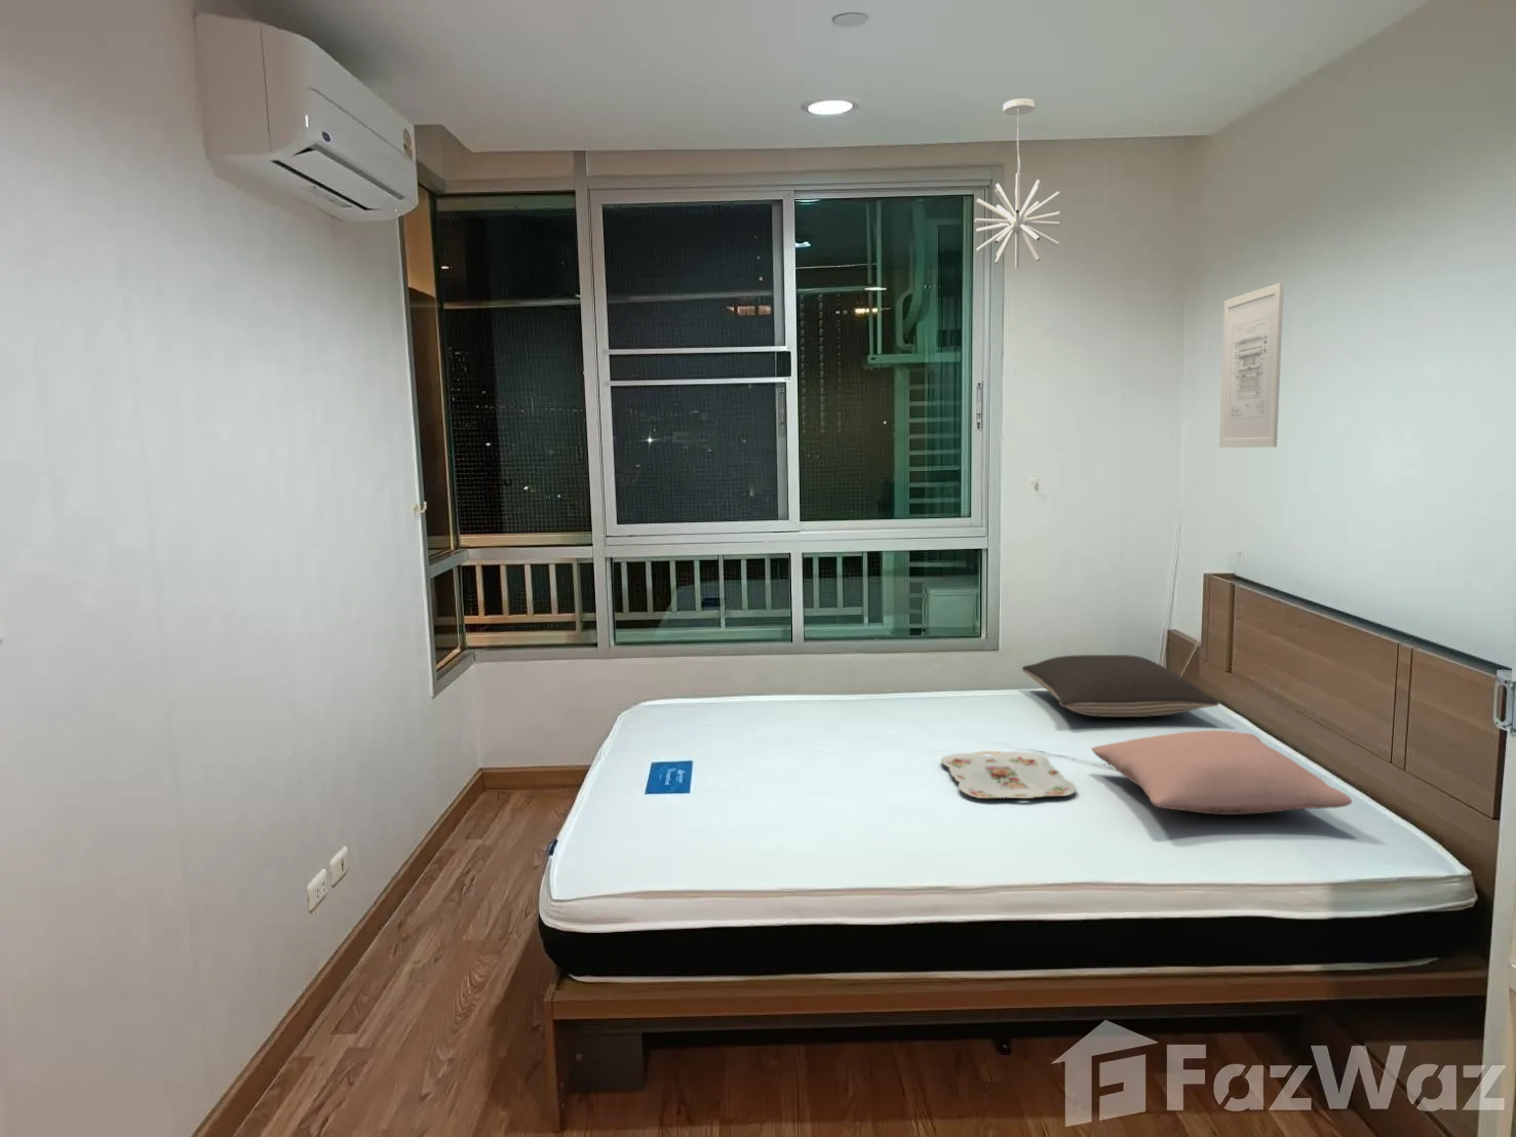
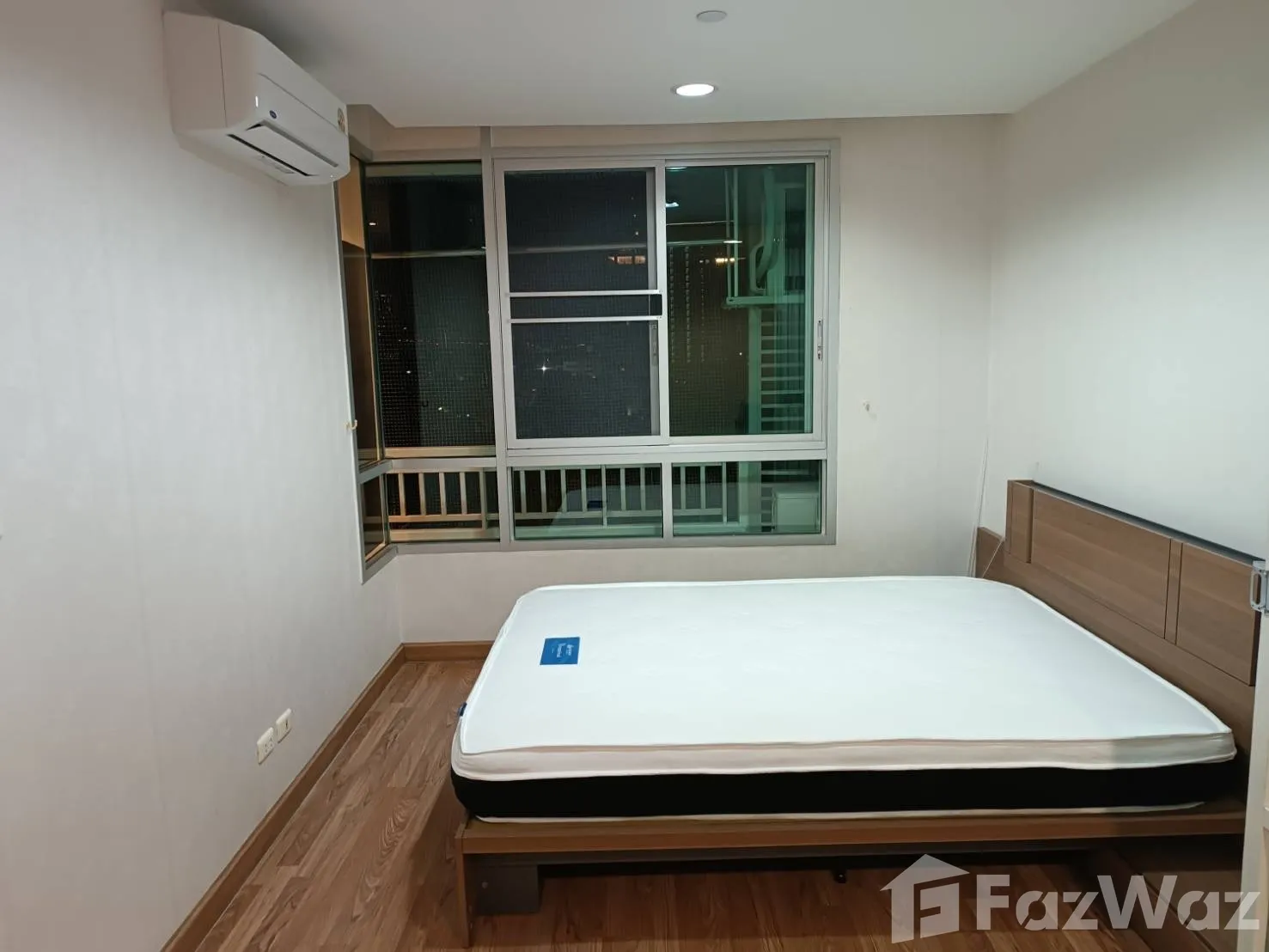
- pillow (1111, 684)
- pillow (1209, 770)
- wall art (1250, 369)
- serving tray (1005, 775)
- pendant light (1017, 185)
